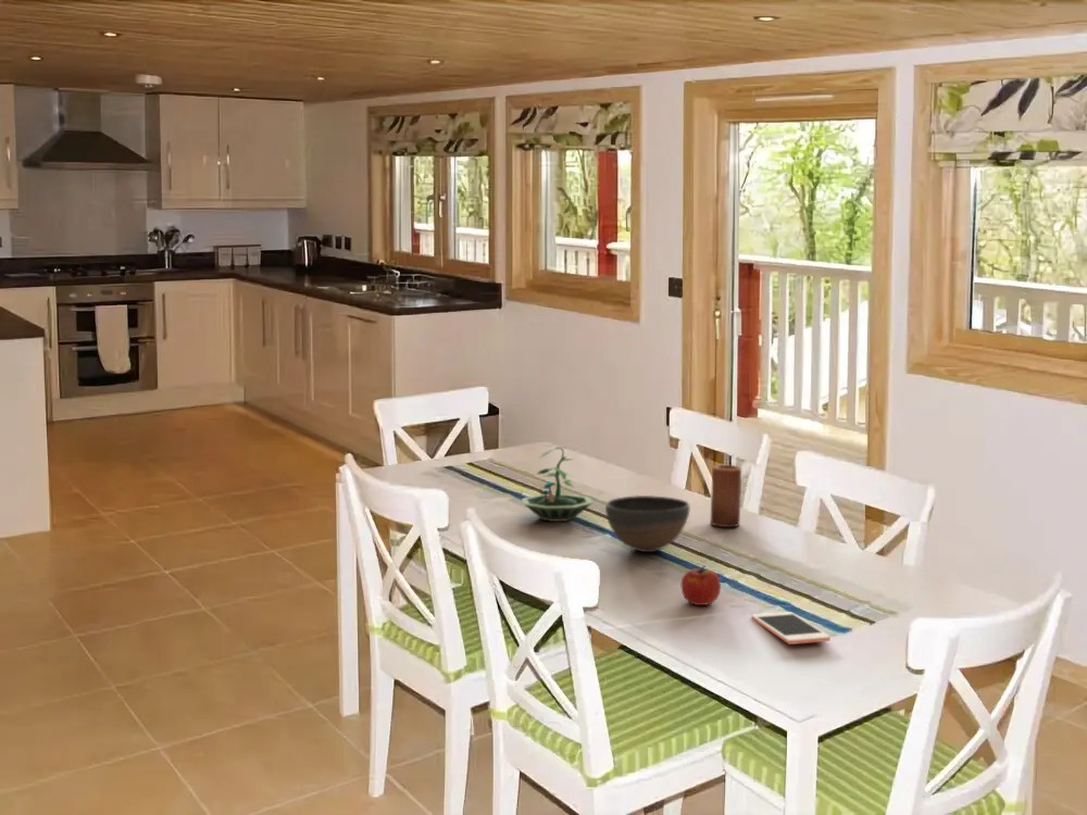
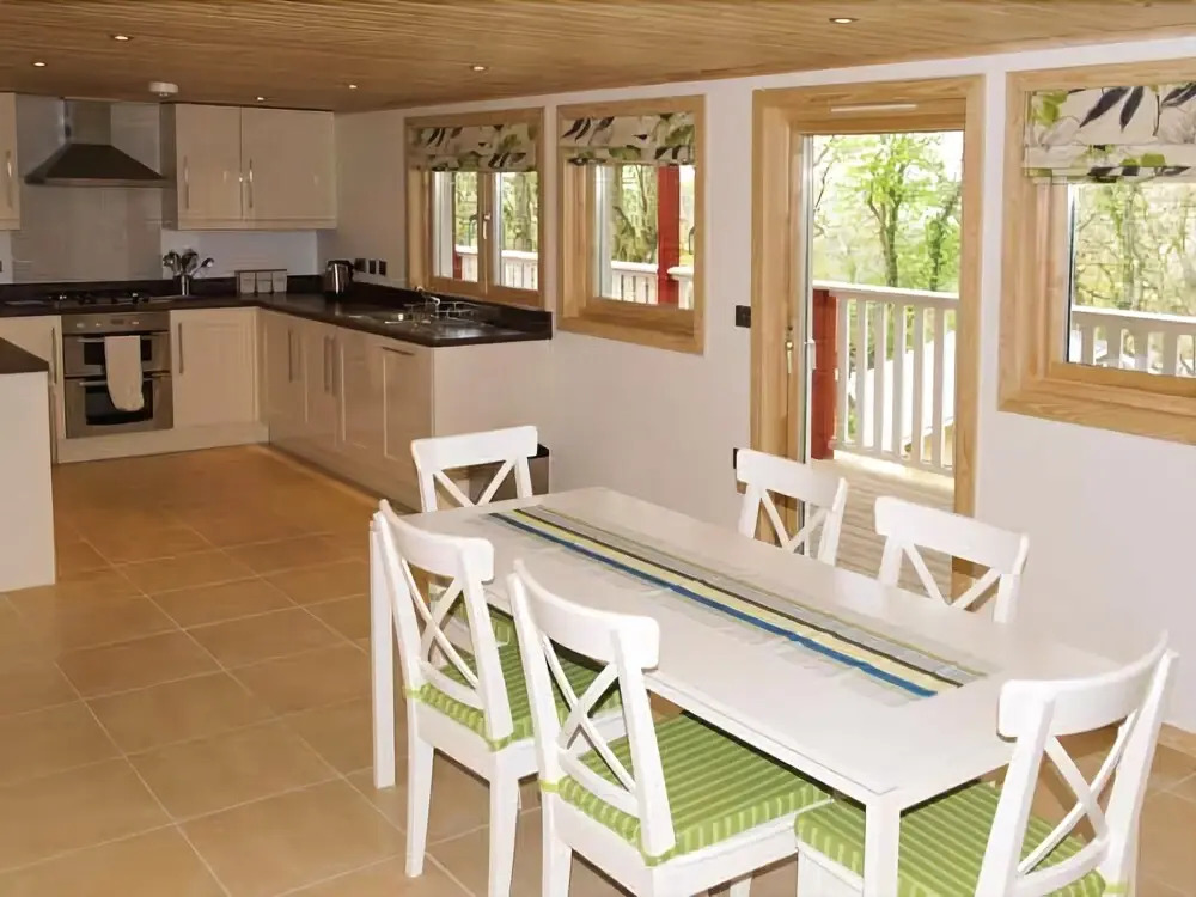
- fruit (700, 584)
- bowl (647, 527)
- cell phone (789, 627)
- candle (725, 496)
- terrarium (559, 461)
